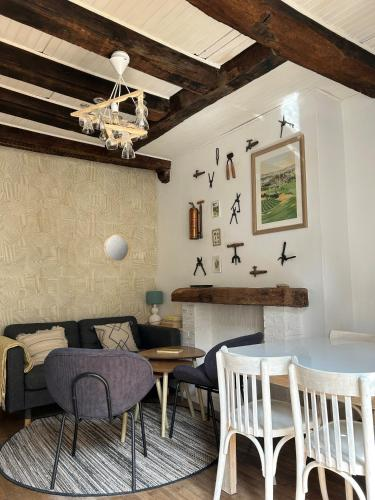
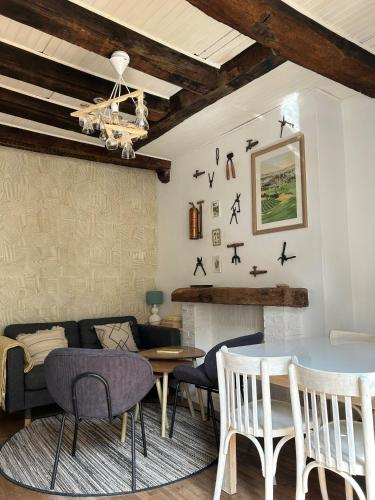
- home mirror (117, 248)
